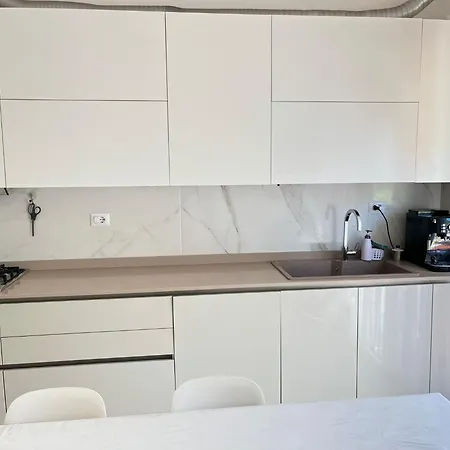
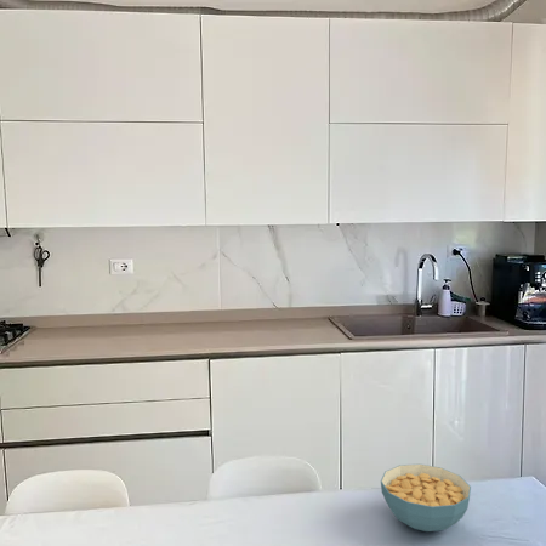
+ cereal bowl (425, 504)
